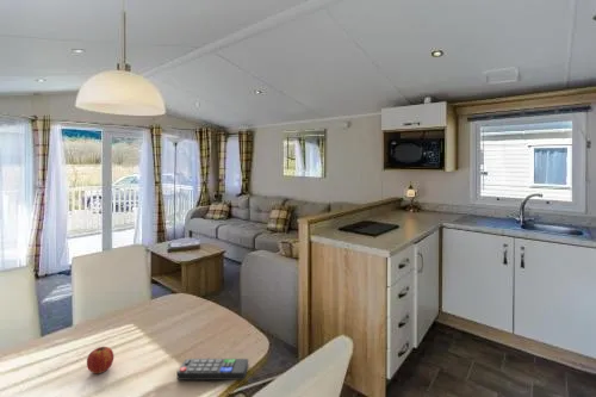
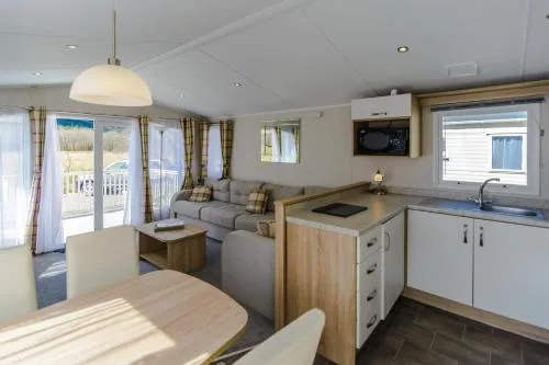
- fruit (100, 358)
- remote control (213, 368)
